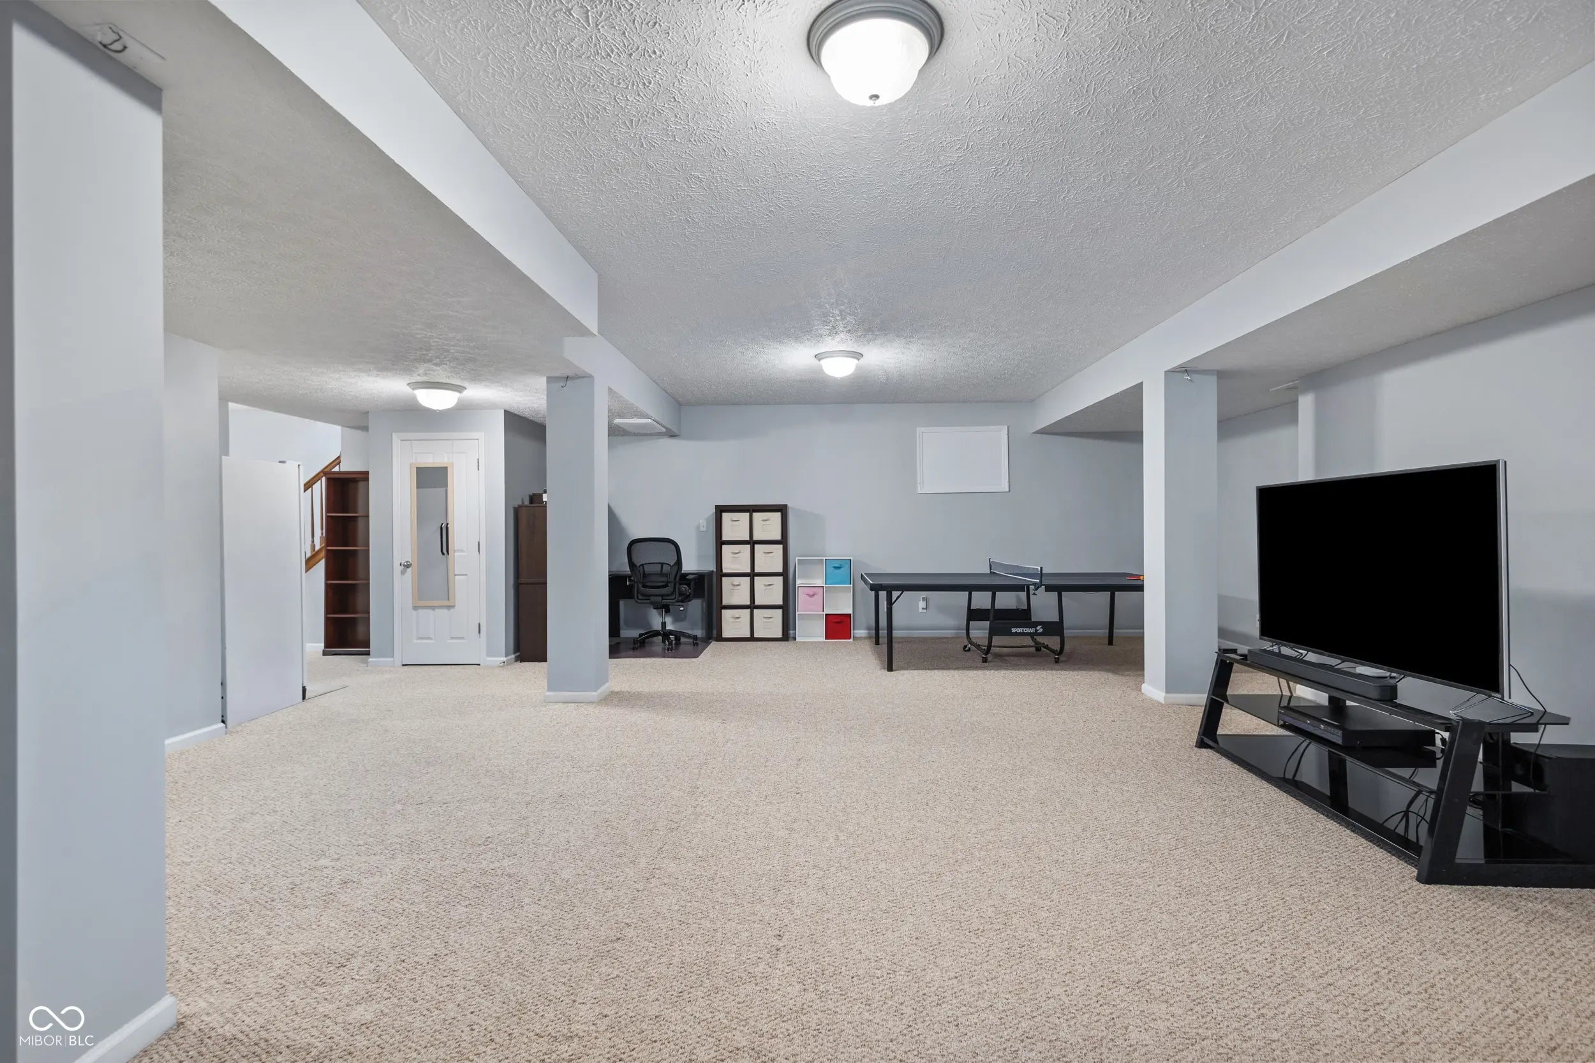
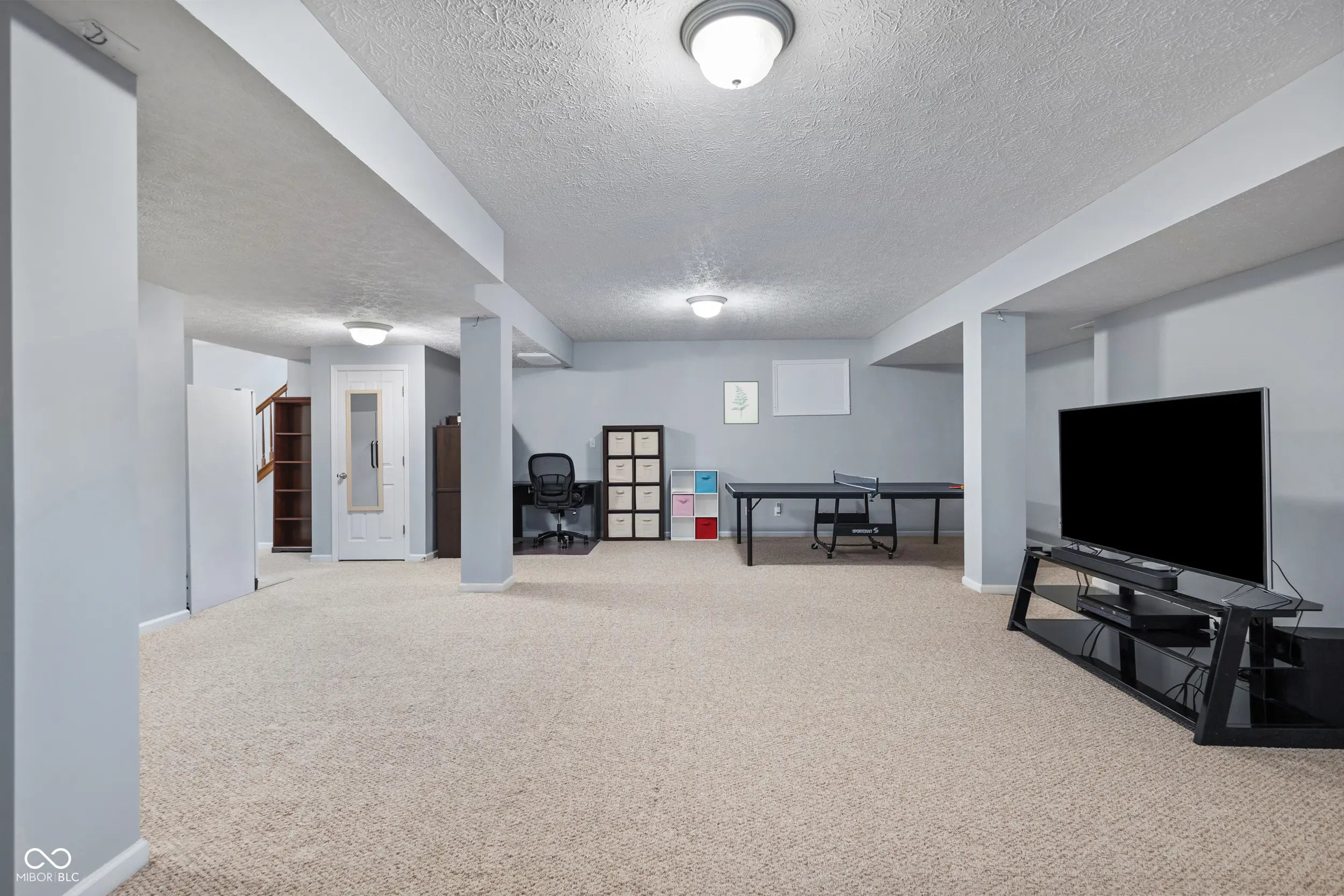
+ wall art (741, 403)
